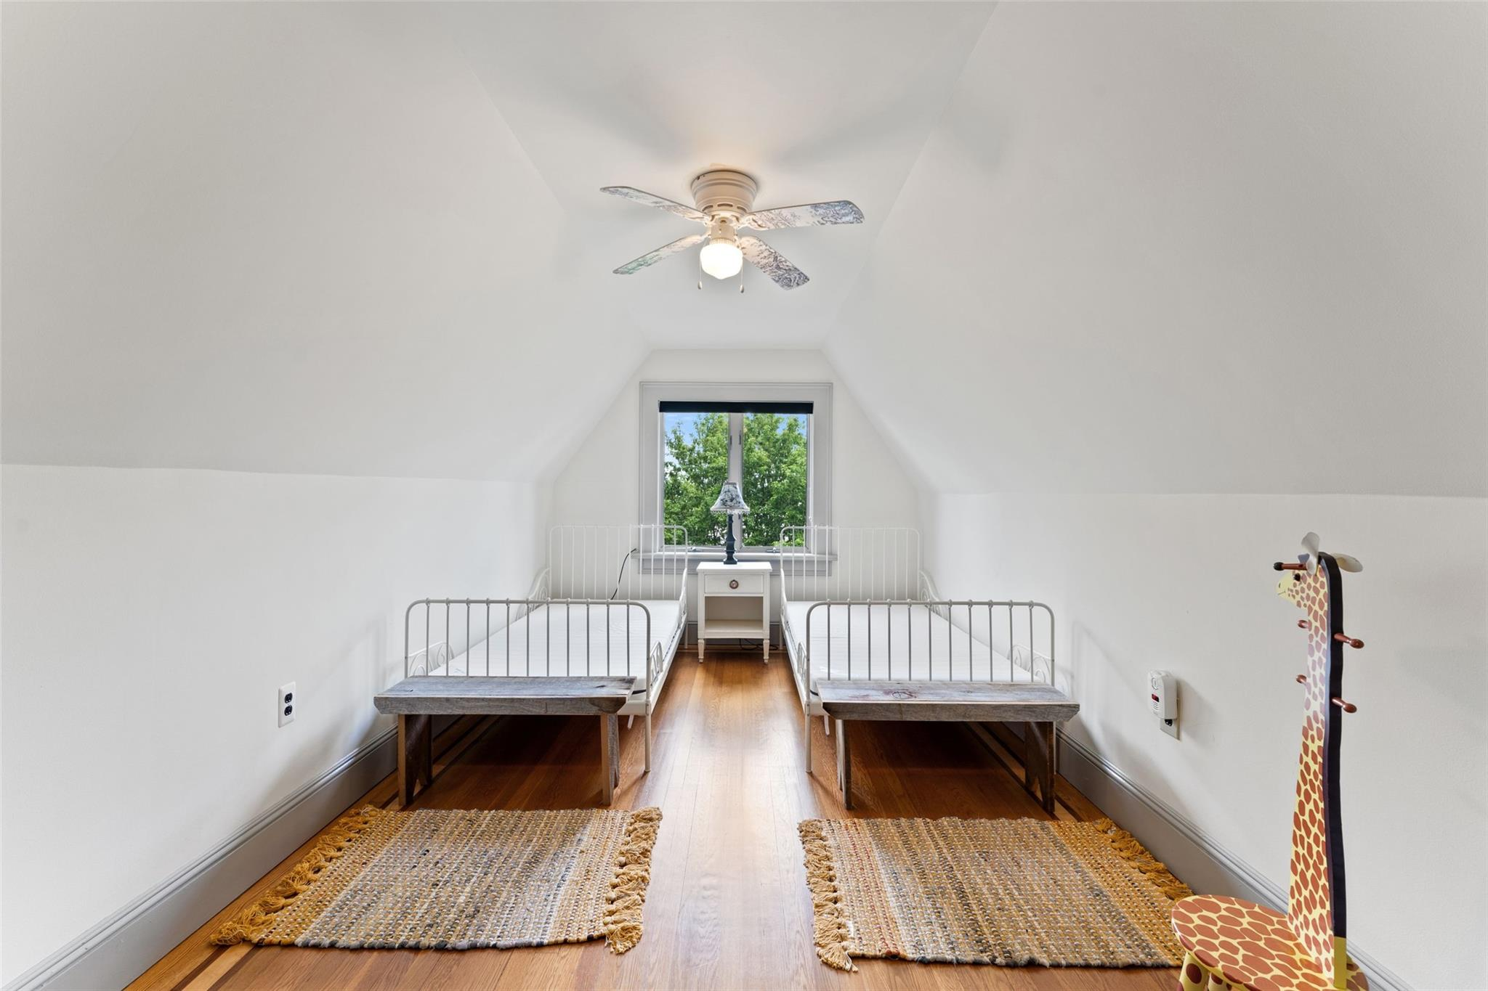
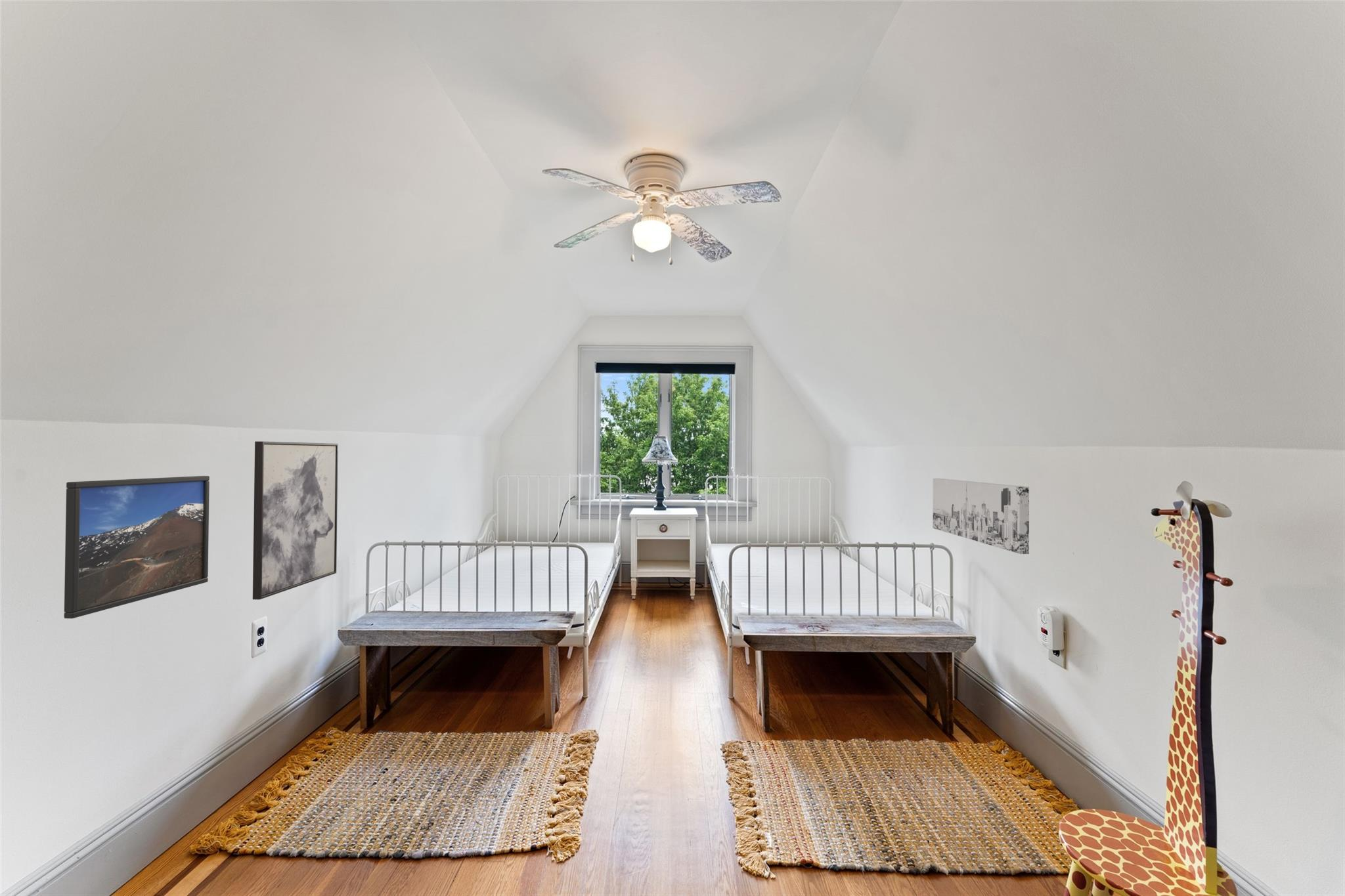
+ wall art (299, 513)
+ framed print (146, 538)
+ wall art (974, 510)
